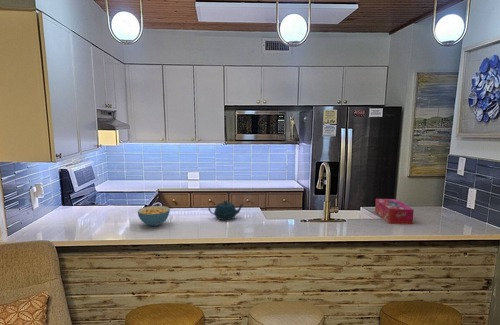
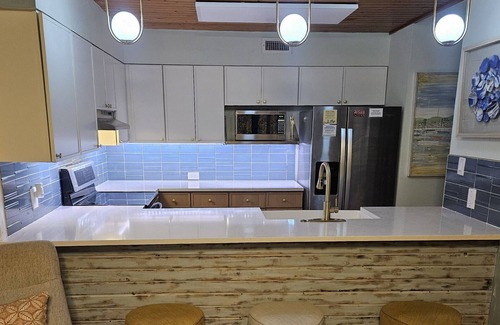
- teapot (226, 209)
- cereal bowl (154, 217)
- tissue box (392, 210)
